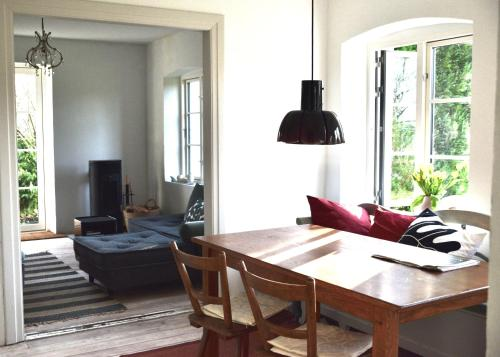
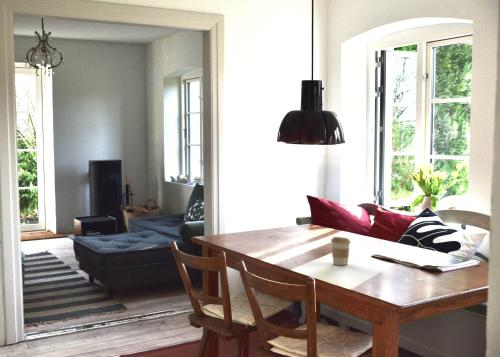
+ coffee cup (340, 250)
